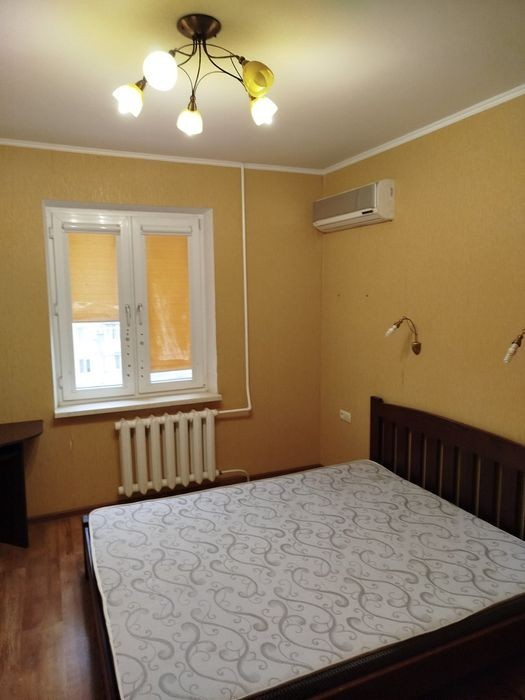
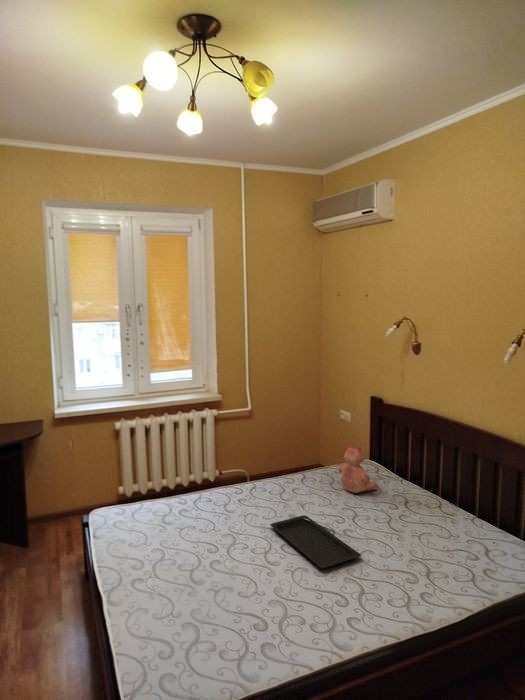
+ serving tray (312, 541)
+ teddy bear (358, 466)
